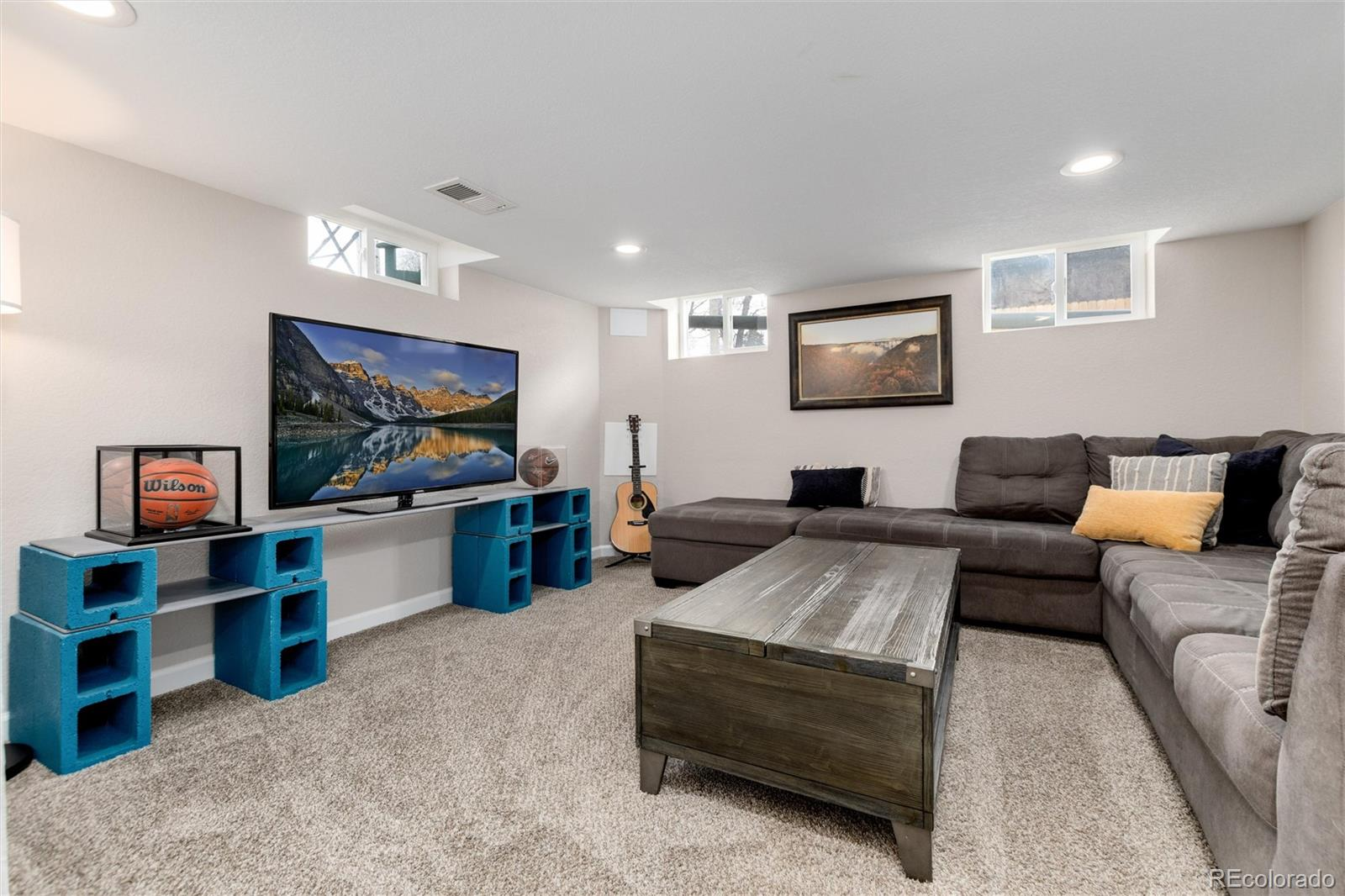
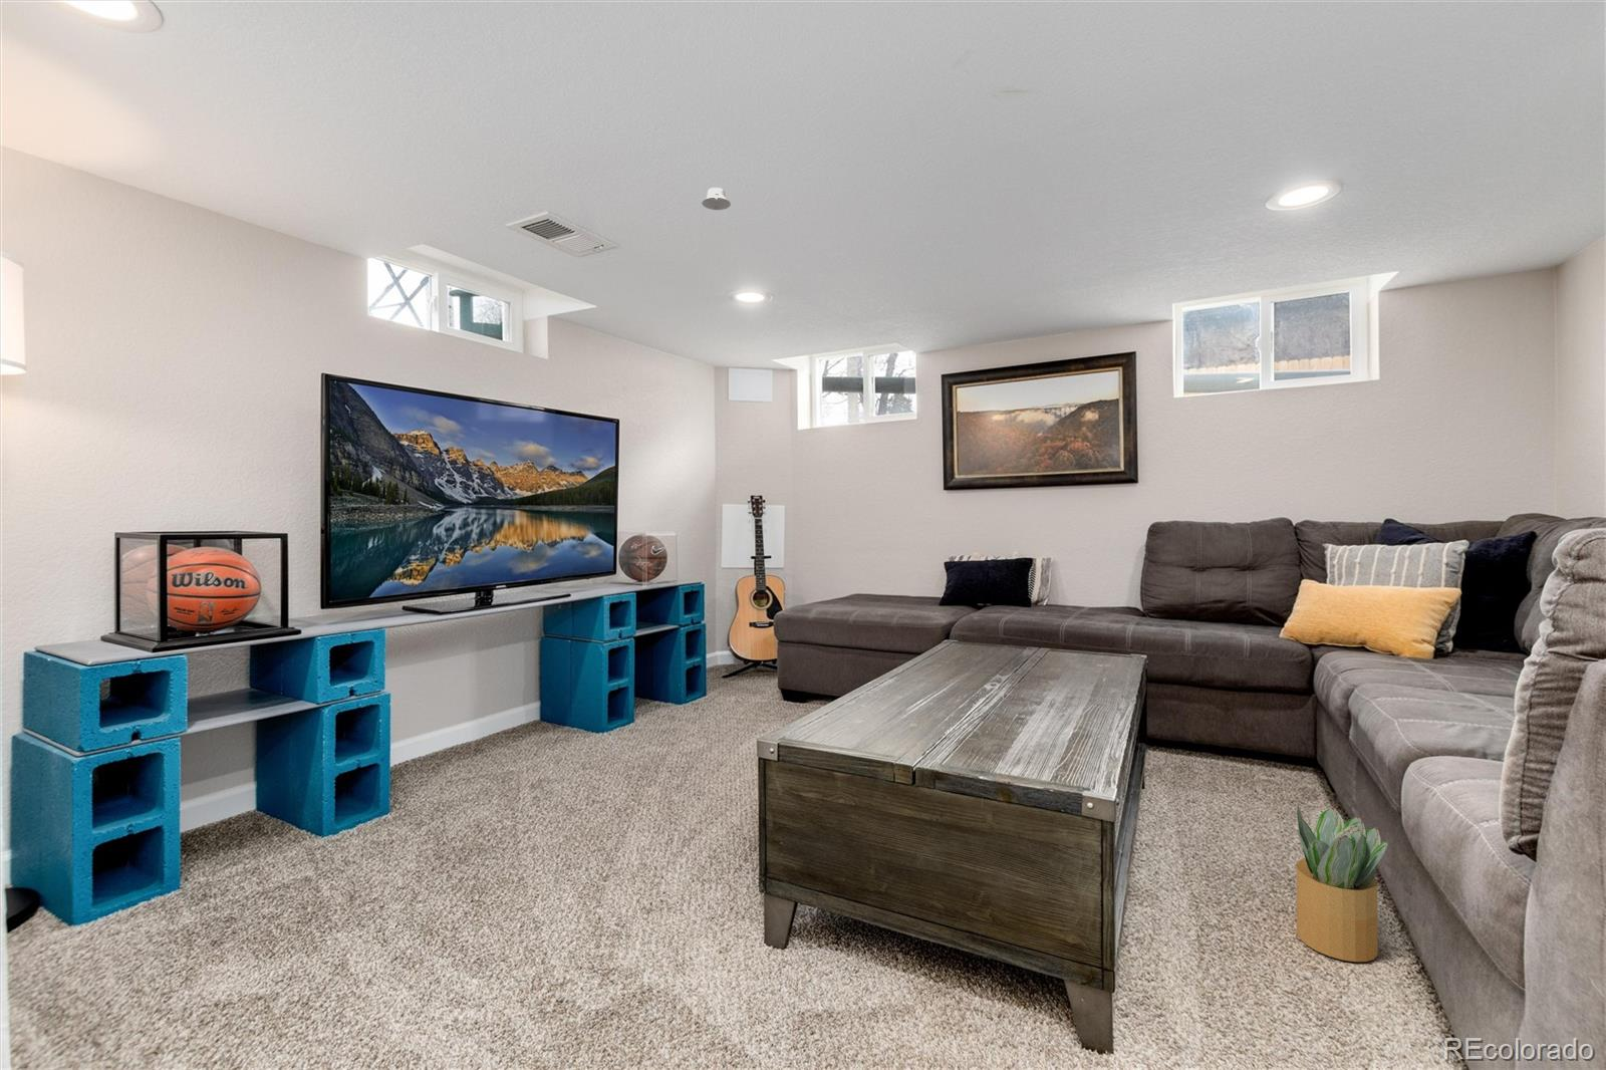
+ potted plant (1336, 878)
+ recessed light (715, 198)
